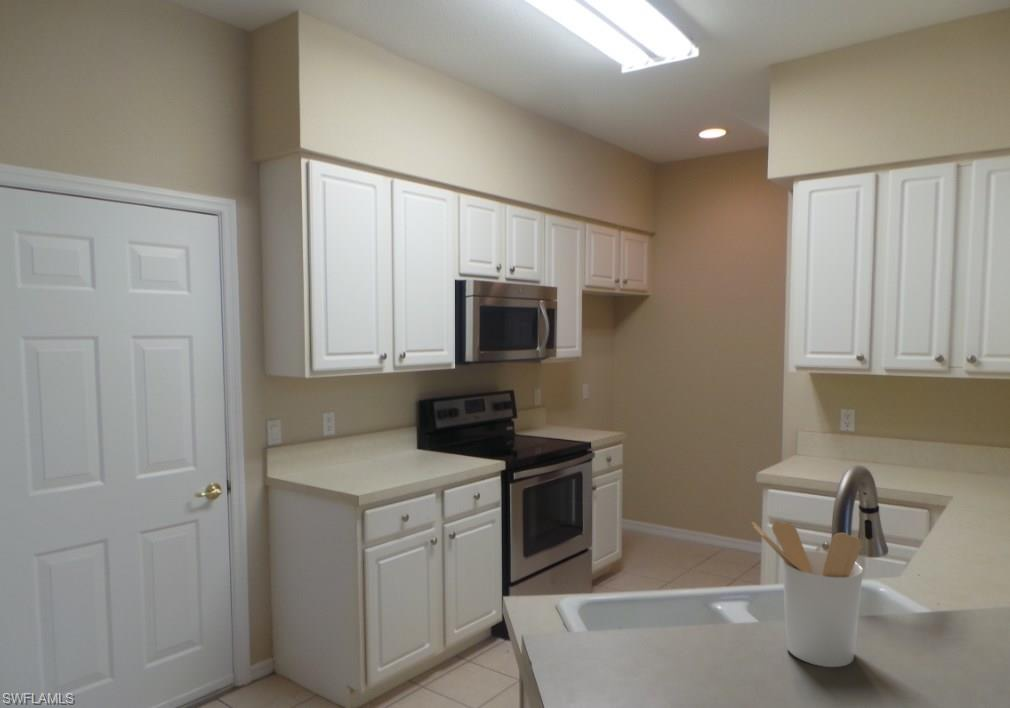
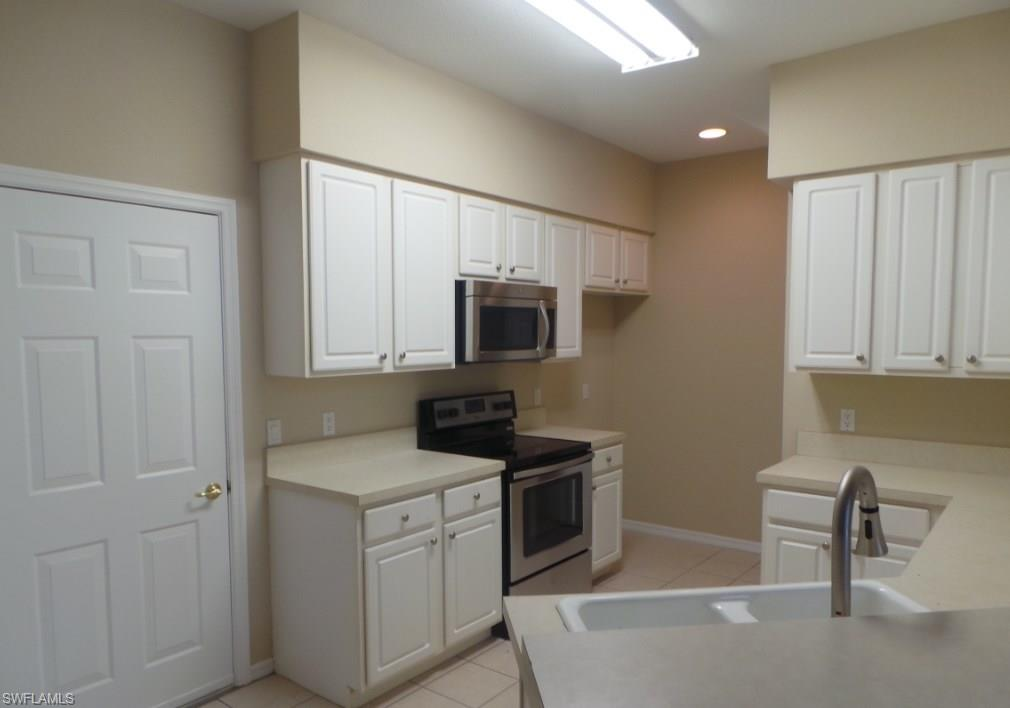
- utensil holder (803, 587)
